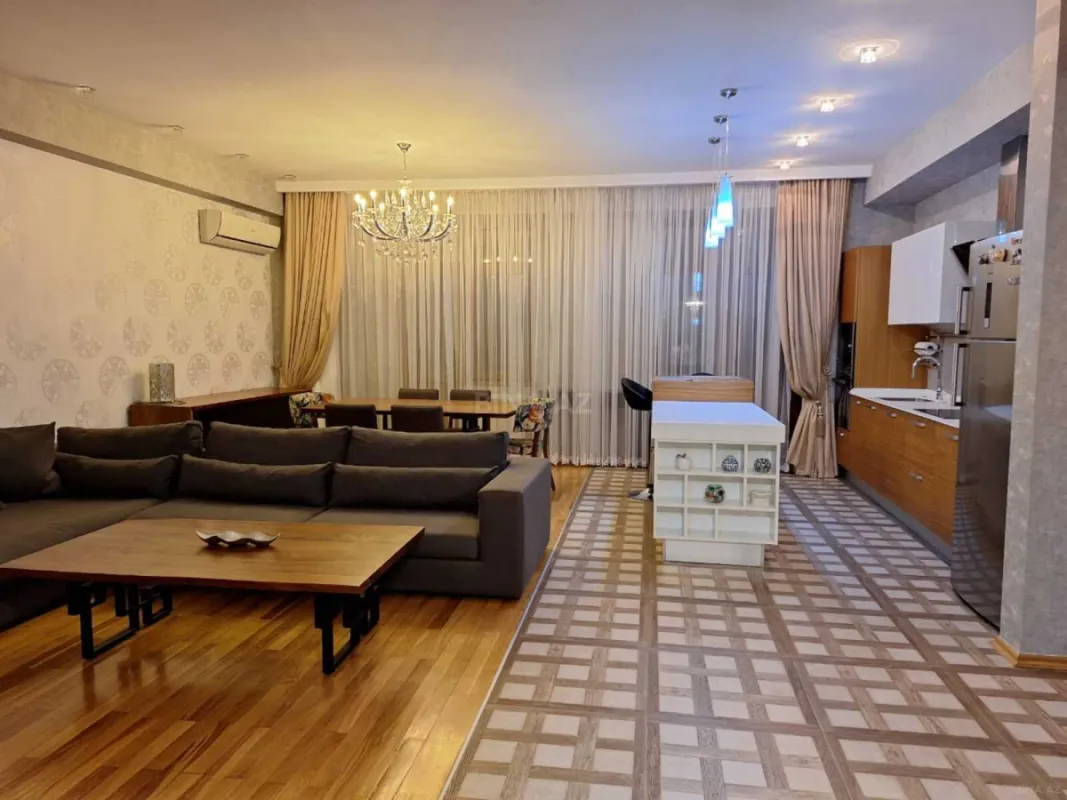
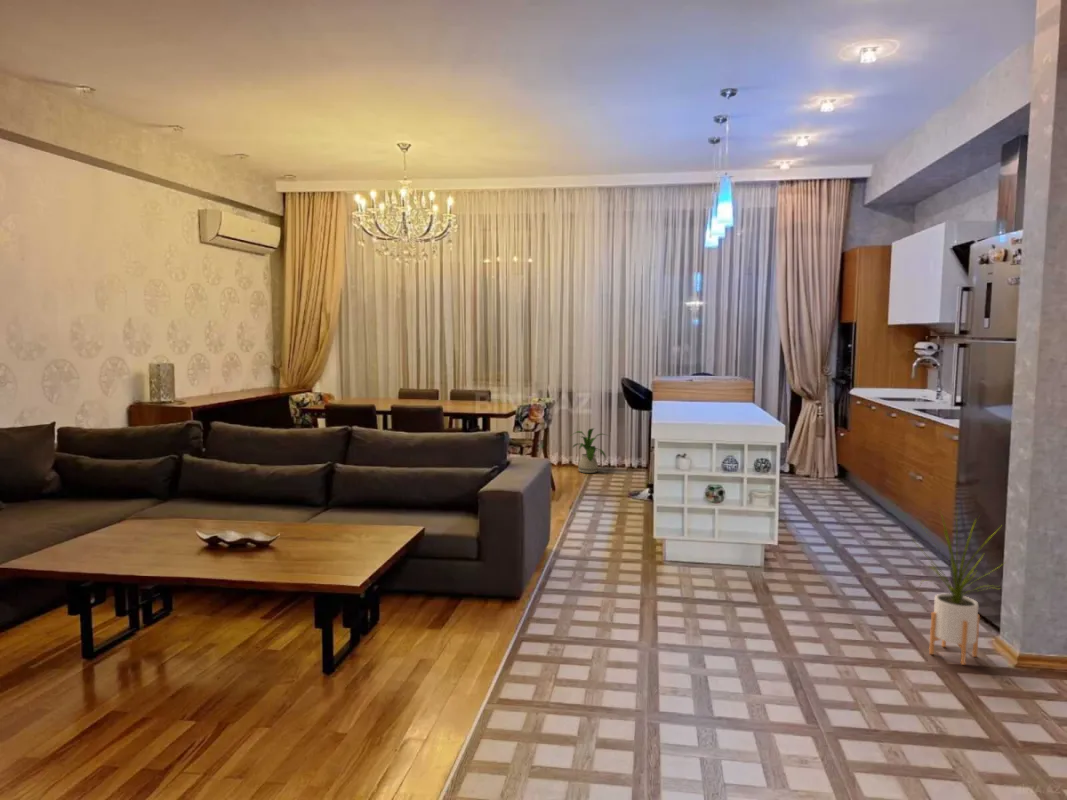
+ house plant (590, 448)
+ house plant (960, 583)
